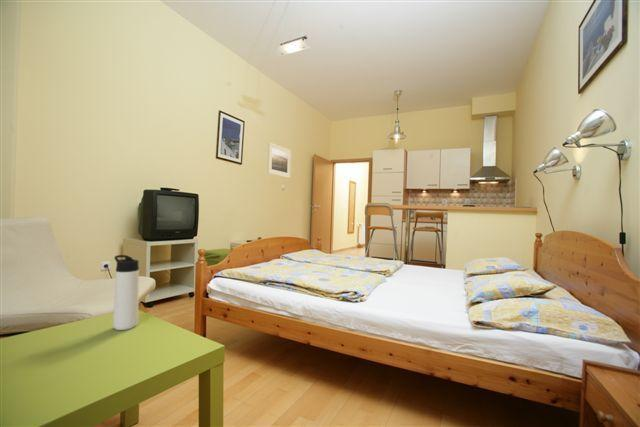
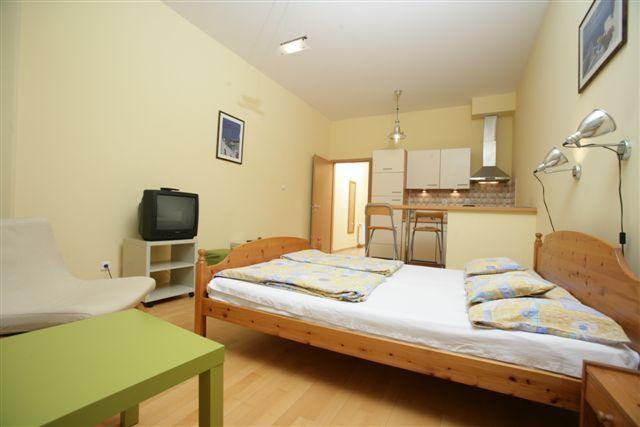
- thermos bottle (124, 291)
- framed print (279, 161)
